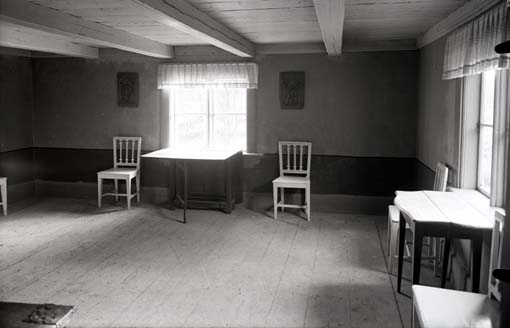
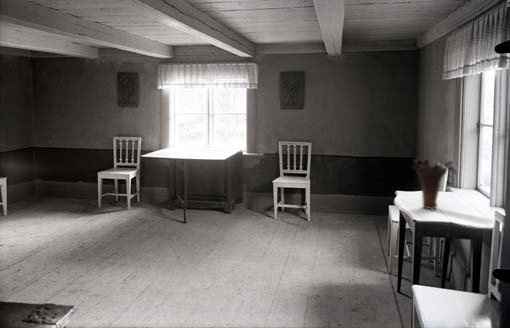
+ vase (431, 183)
